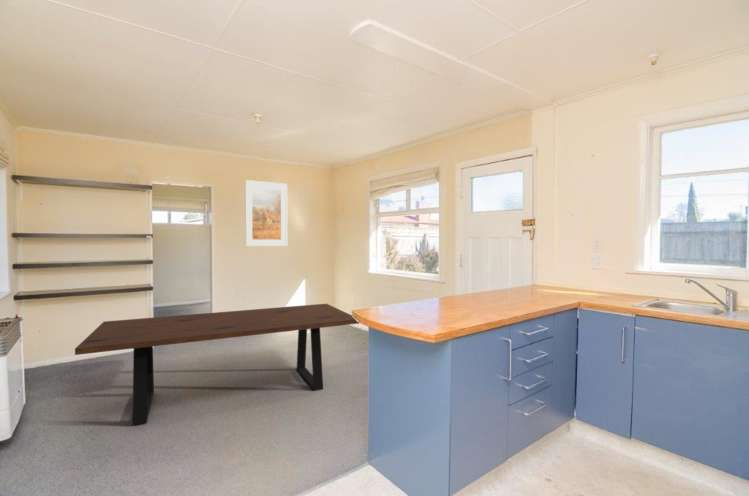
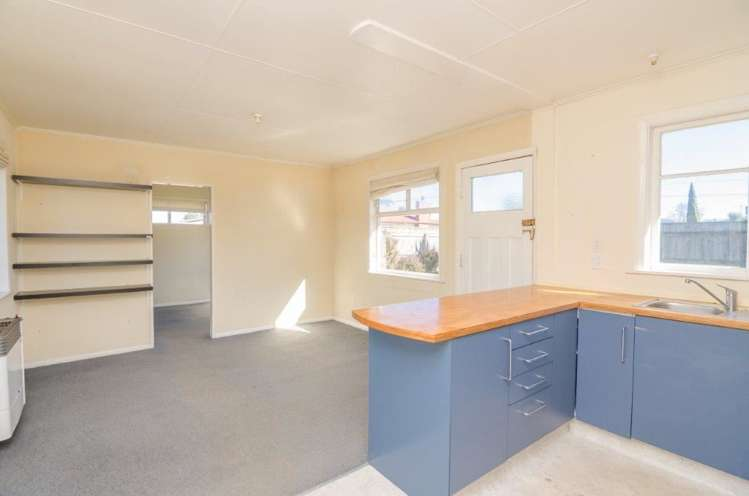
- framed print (266, 214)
- dining table (232, 337)
